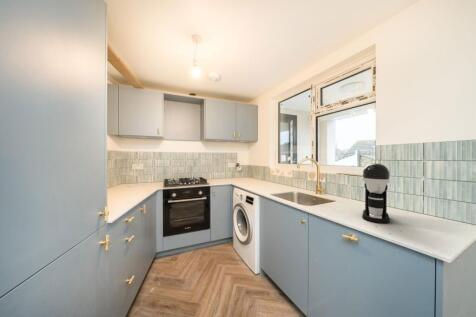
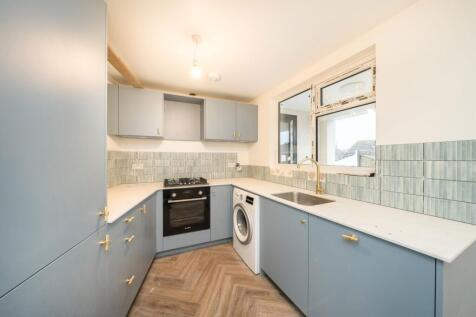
- coffee maker (375, 190)
